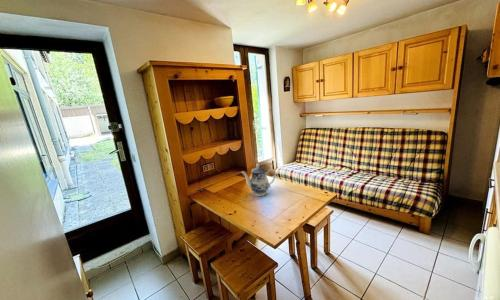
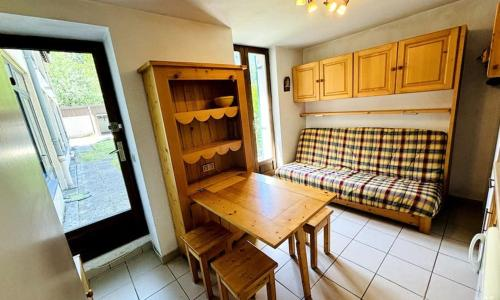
- teapot (259, 178)
